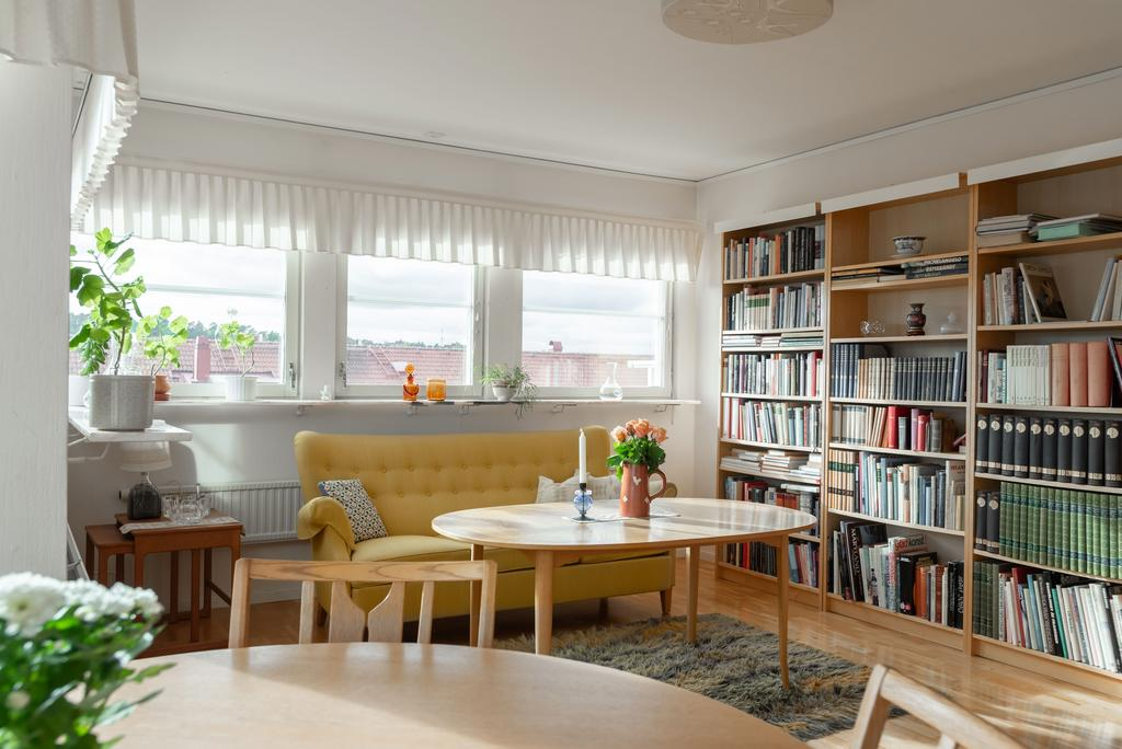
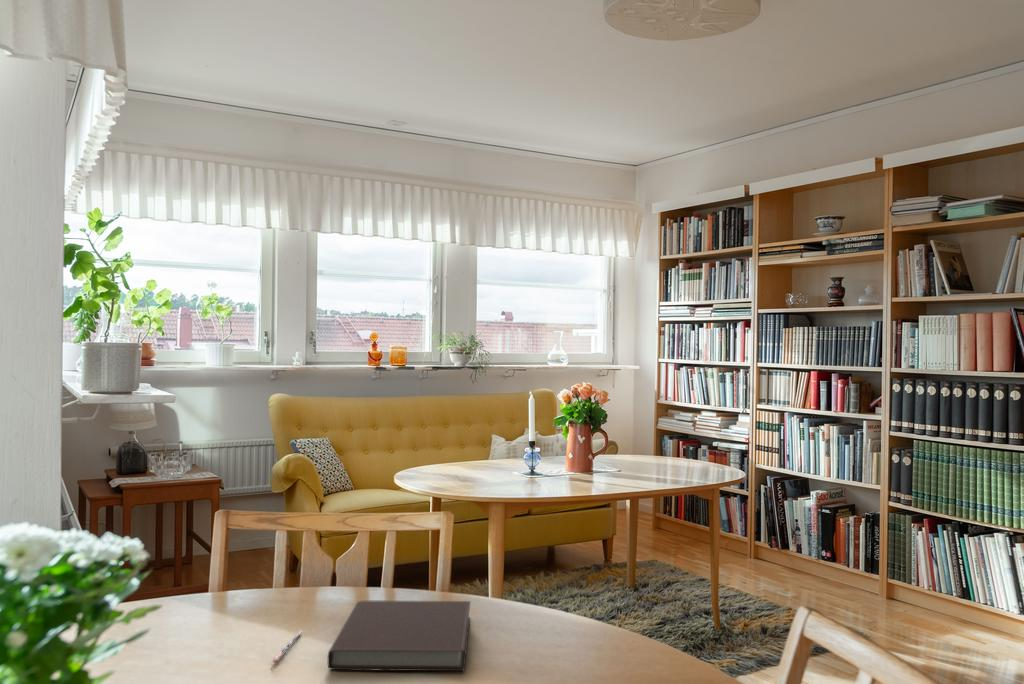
+ notebook (405, 632)
+ pen (288, 645)
